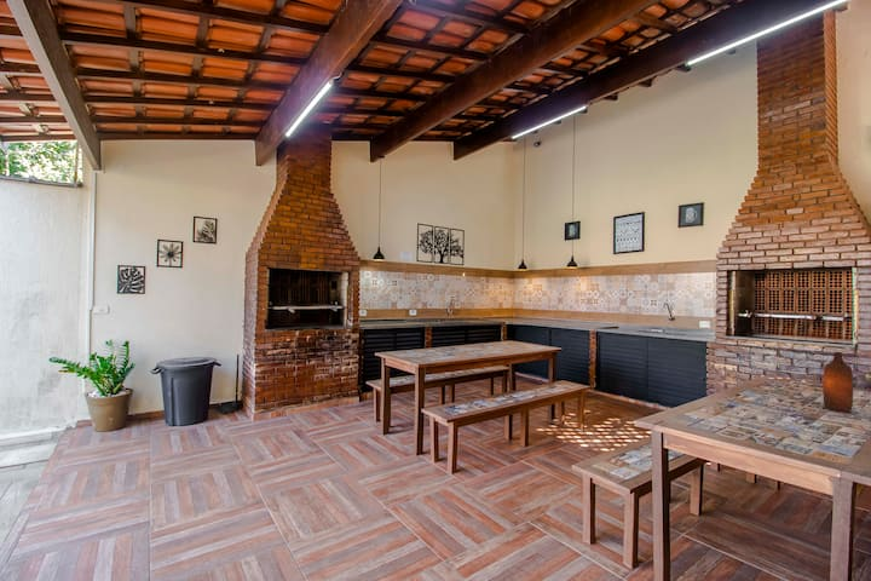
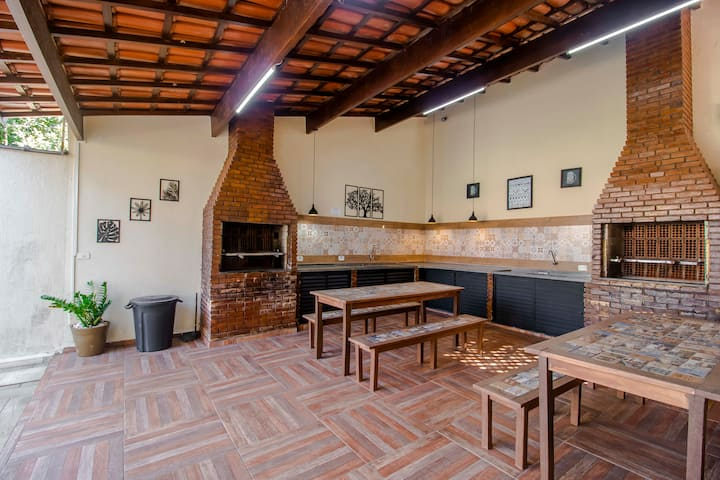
- bottle (837, 380)
